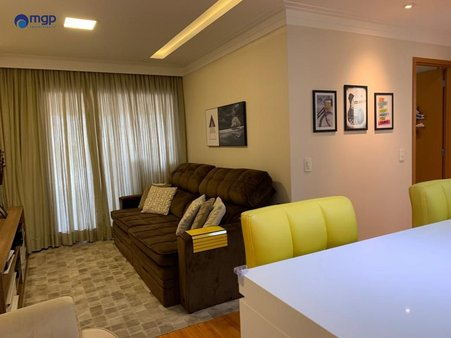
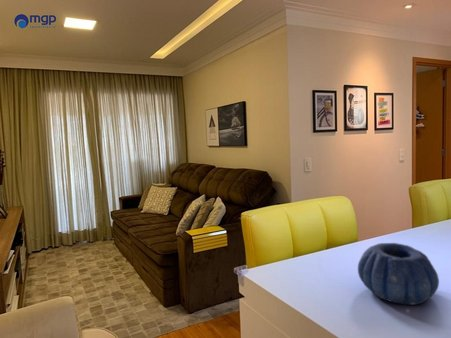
+ decorative bowl (396, 270)
